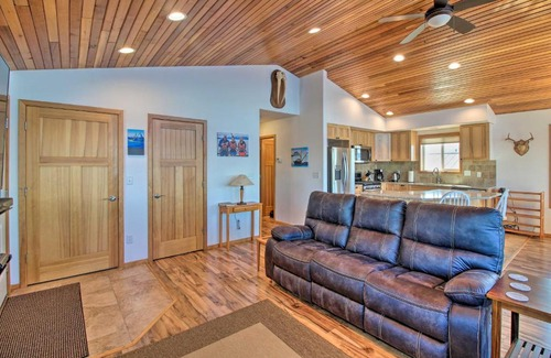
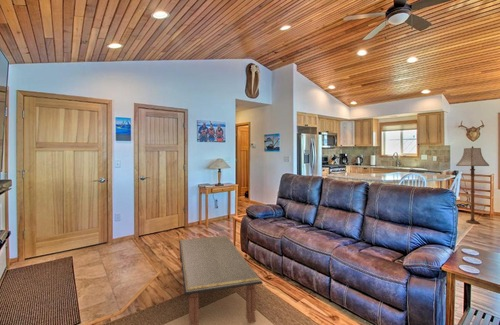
+ floor lamp (472, 184)
+ coffee table (213, 273)
